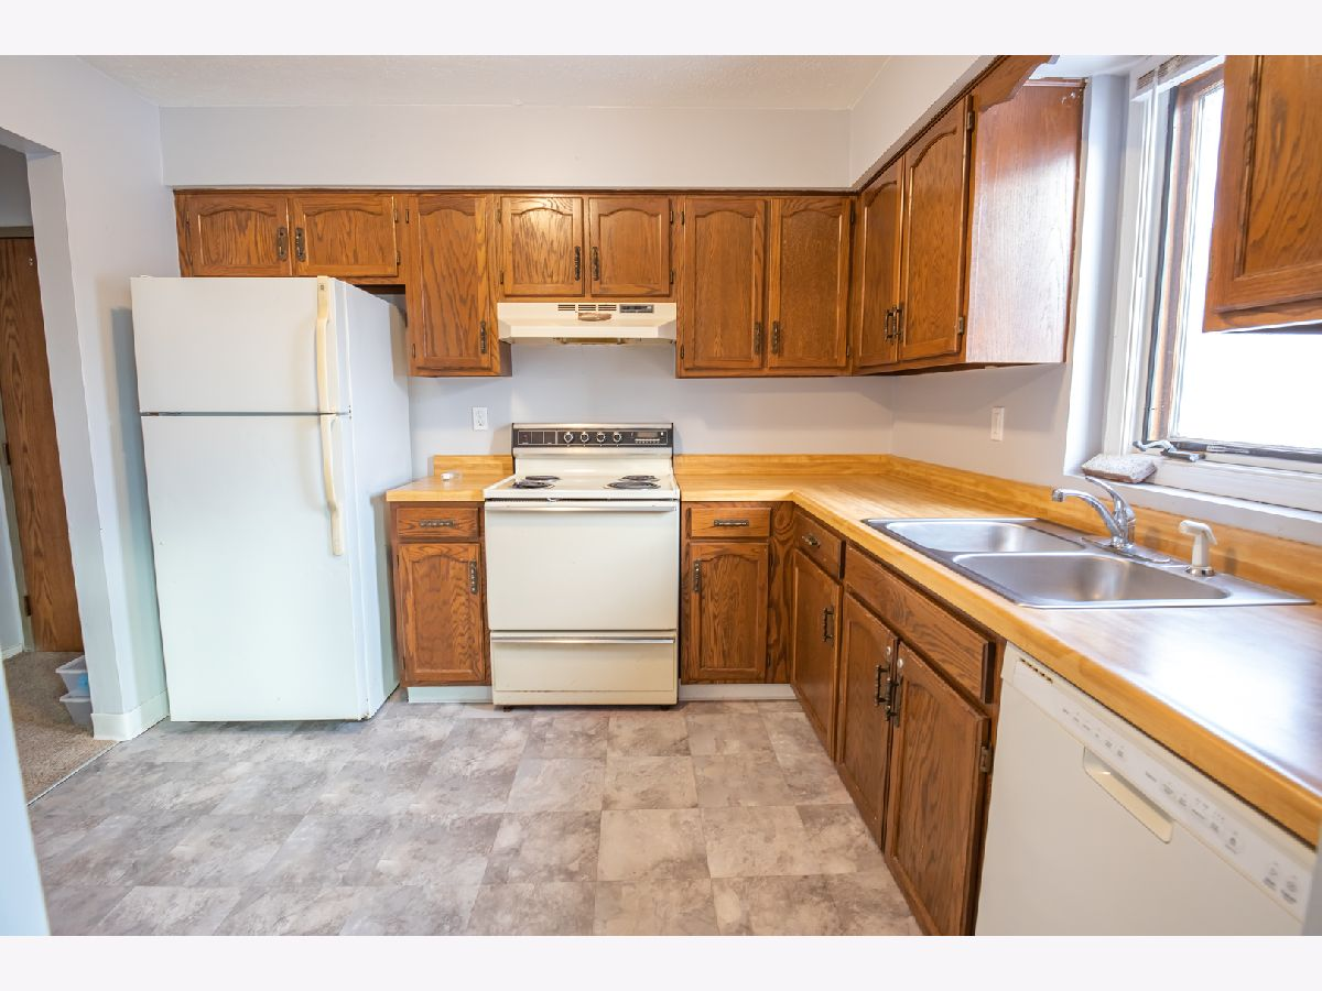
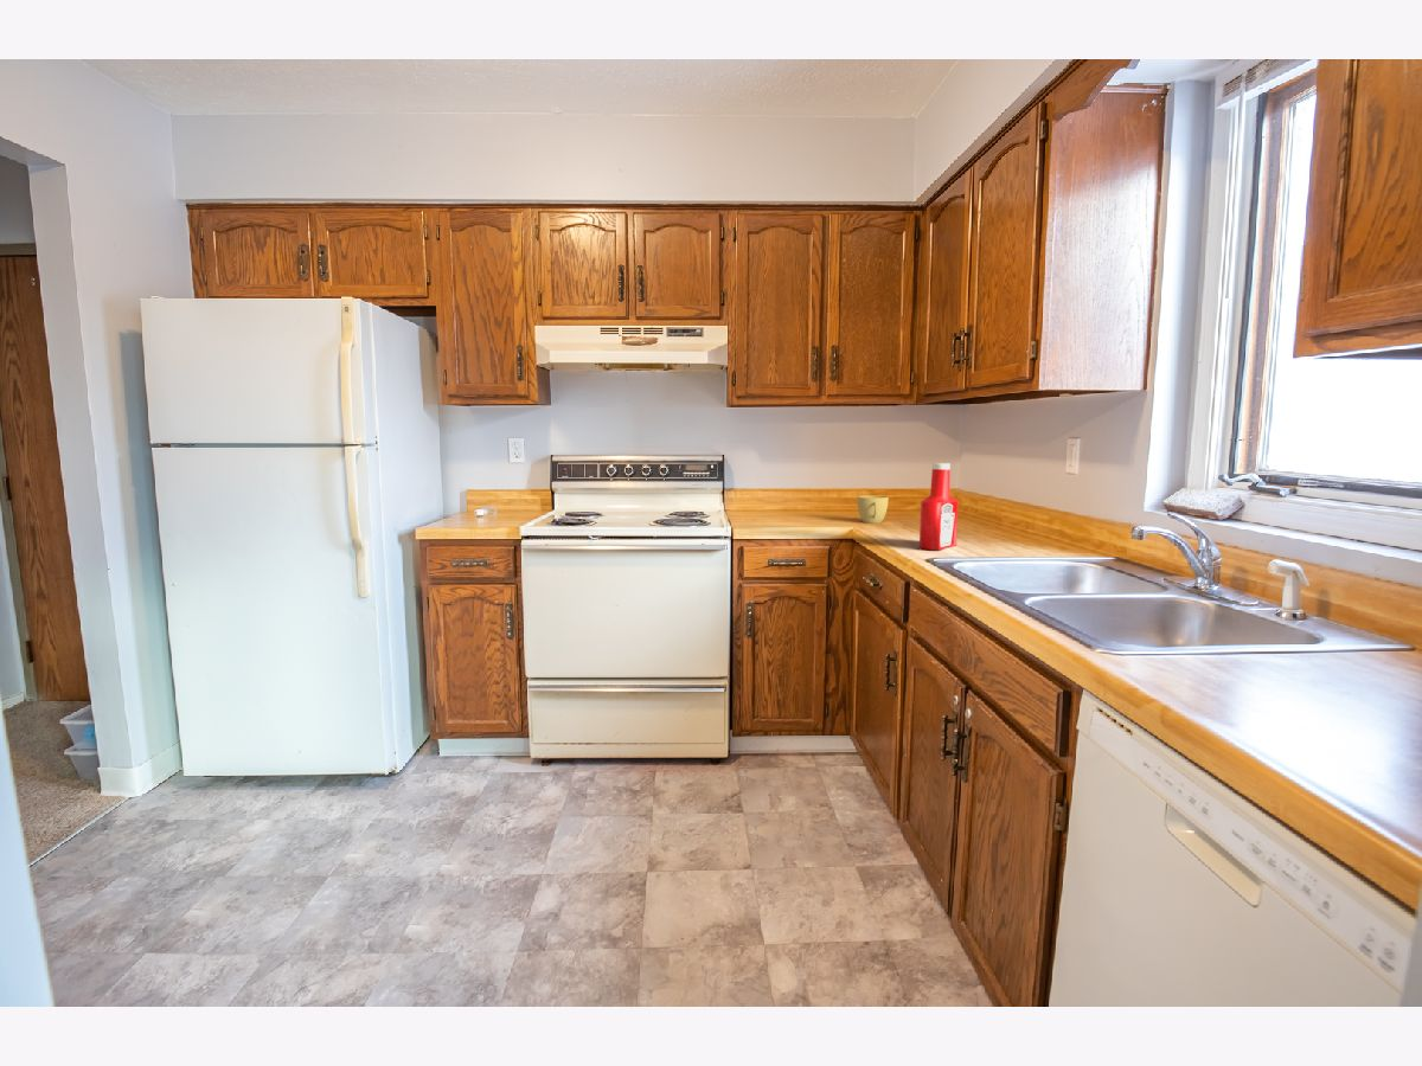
+ soap bottle (939, 505)
+ cup (872, 509)
